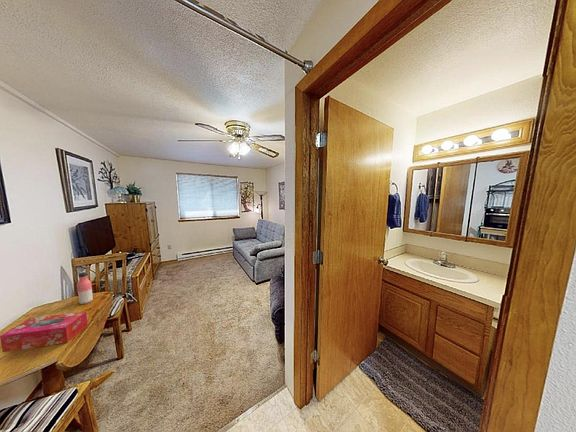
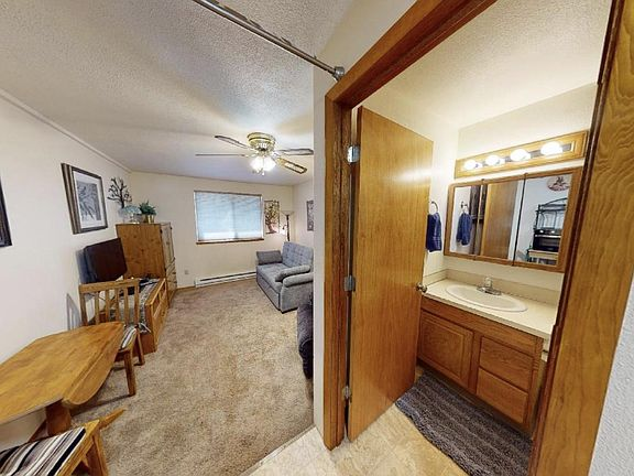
- tissue box (48, 330)
- water bottle (84, 287)
